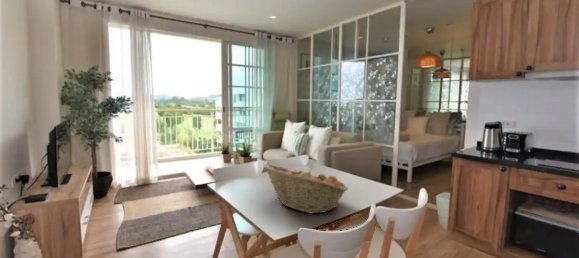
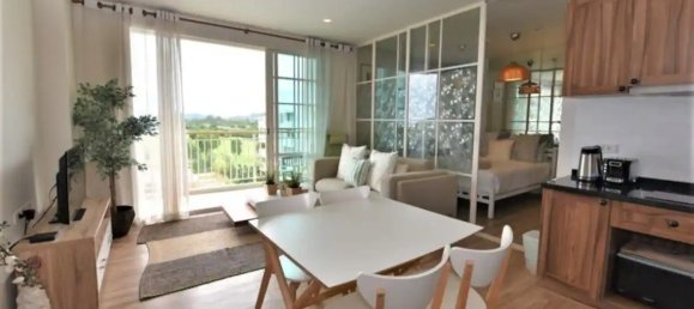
- fruit basket (303, 183)
